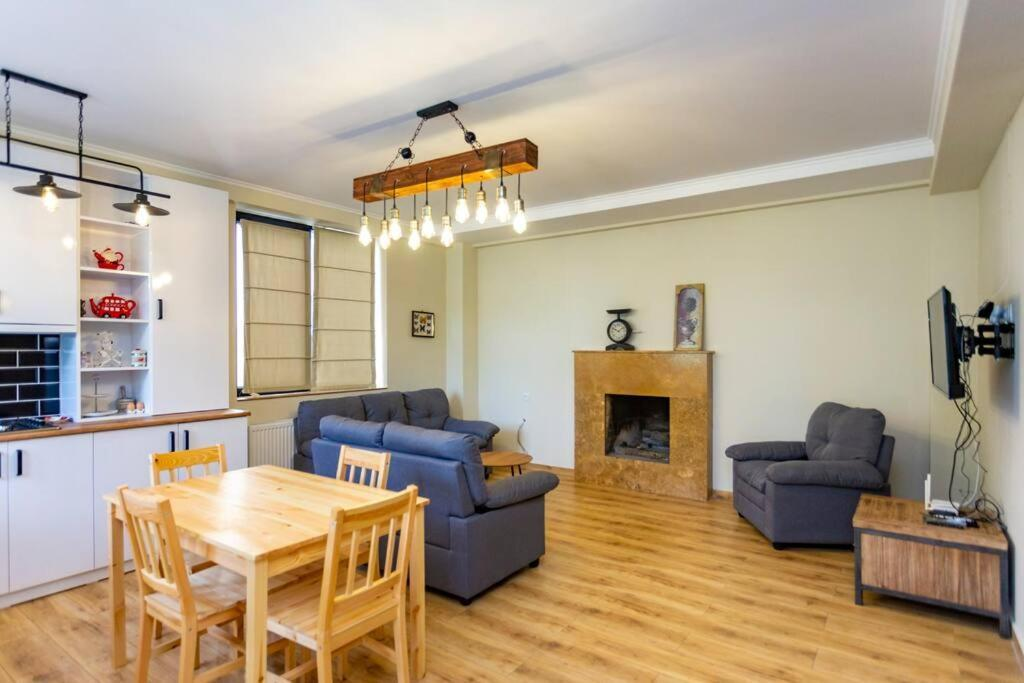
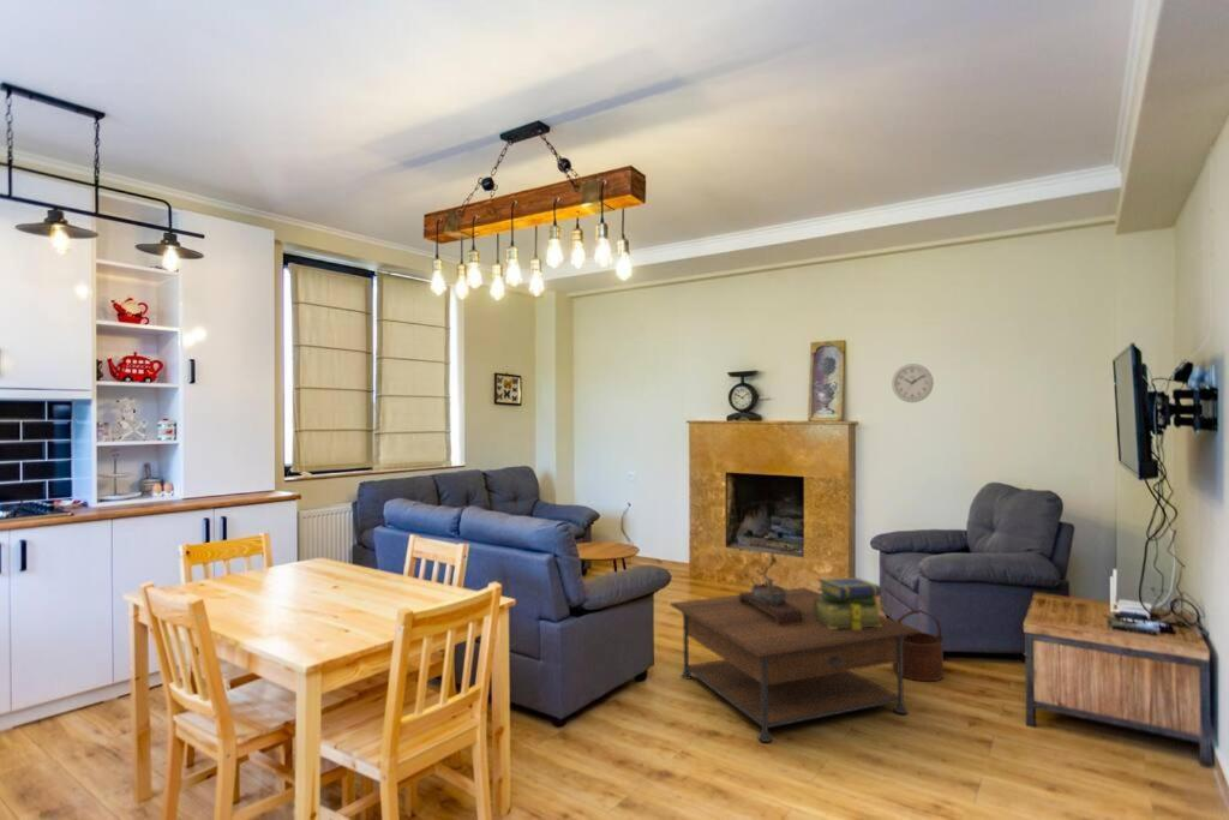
+ wooden bucket (917, 640)
+ wall clock (911, 383)
+ stack of books (847, 600)
+ bonsai tree (768, 582)
+ coffee table (786, 653)
